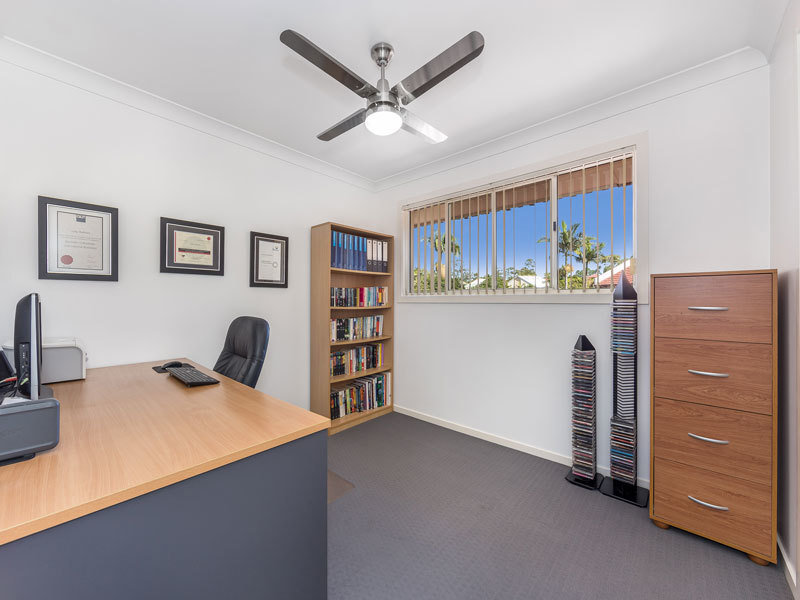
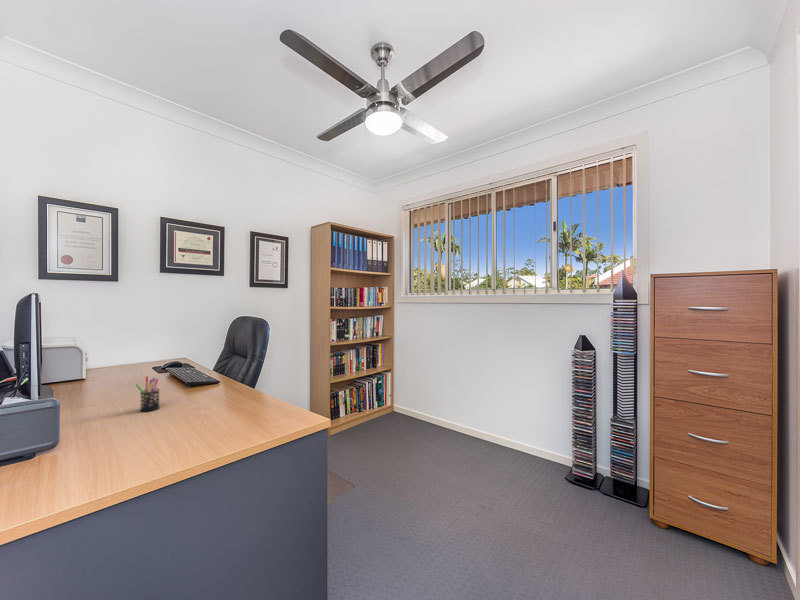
+ pen holder (147, 393)
